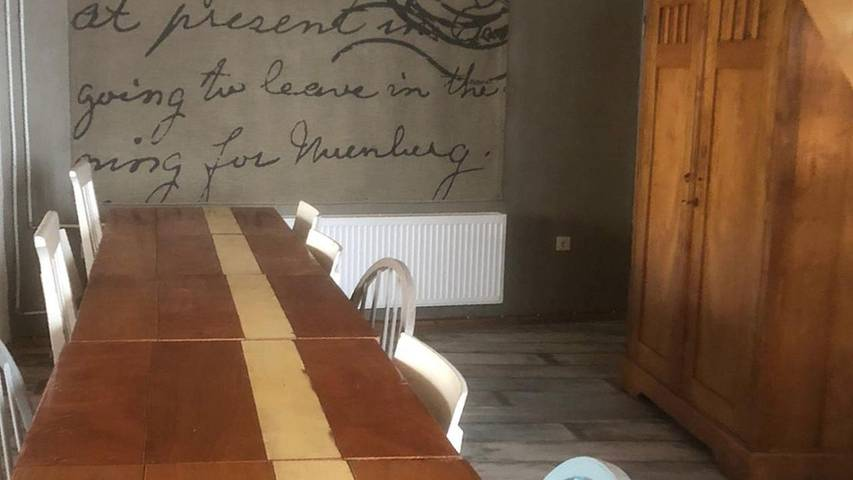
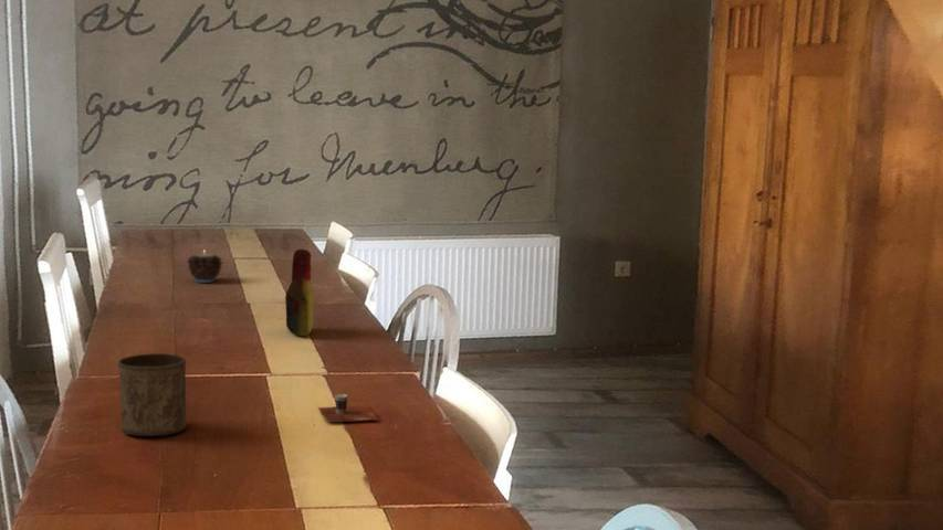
+ bottle (300, 292)
+ candle (205, 265)
+ cup (346, 405)
+ cup (153, 394)
